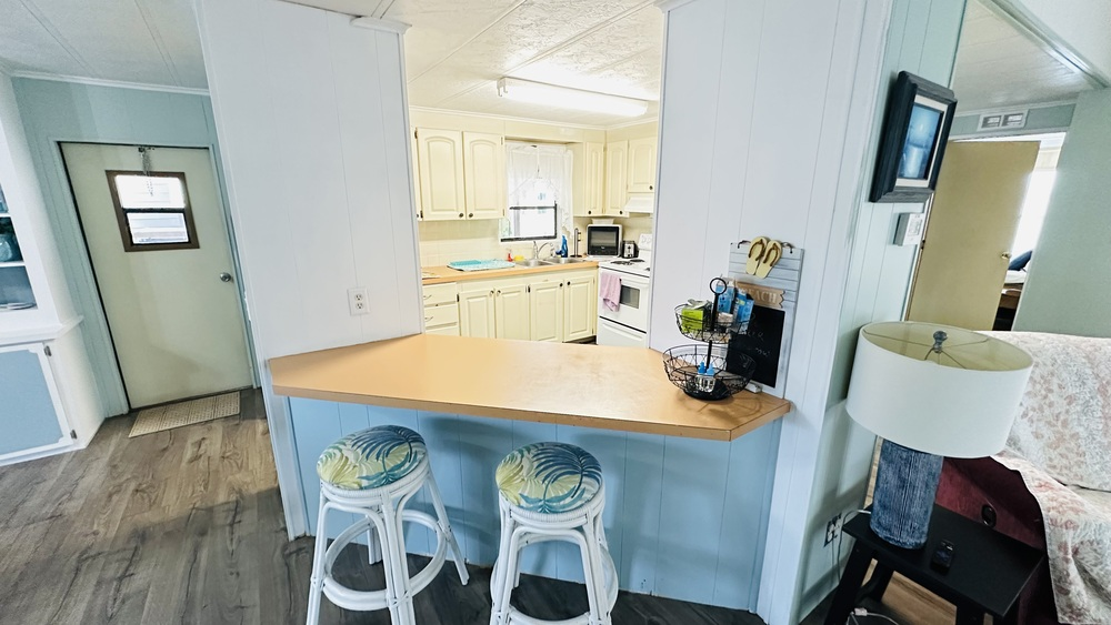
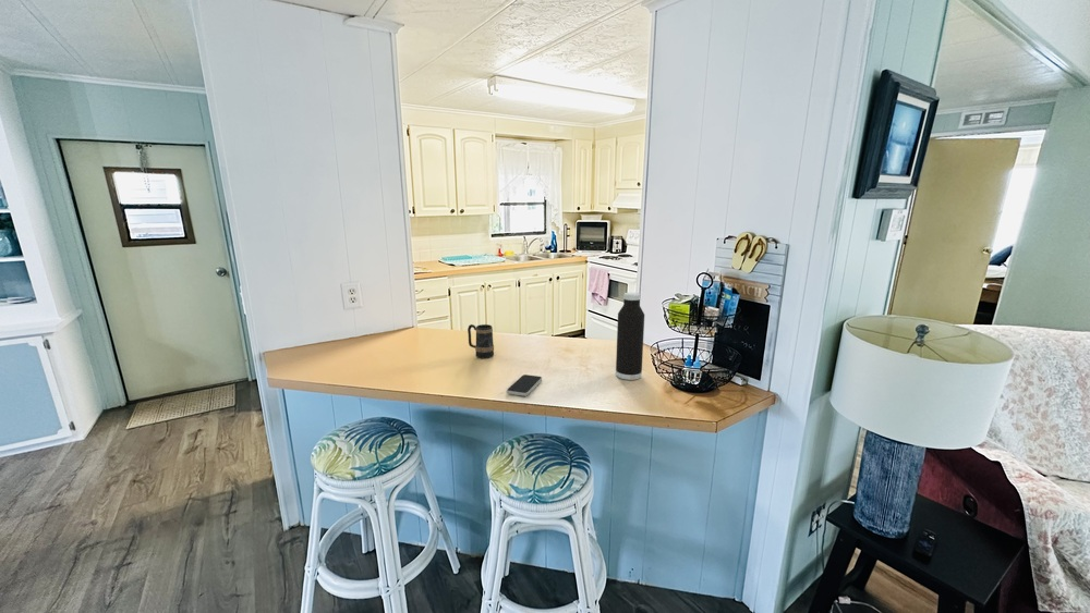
+ smartphone (524, 384)
+ water bottle (630, 334)
+ mug (481, 340)
